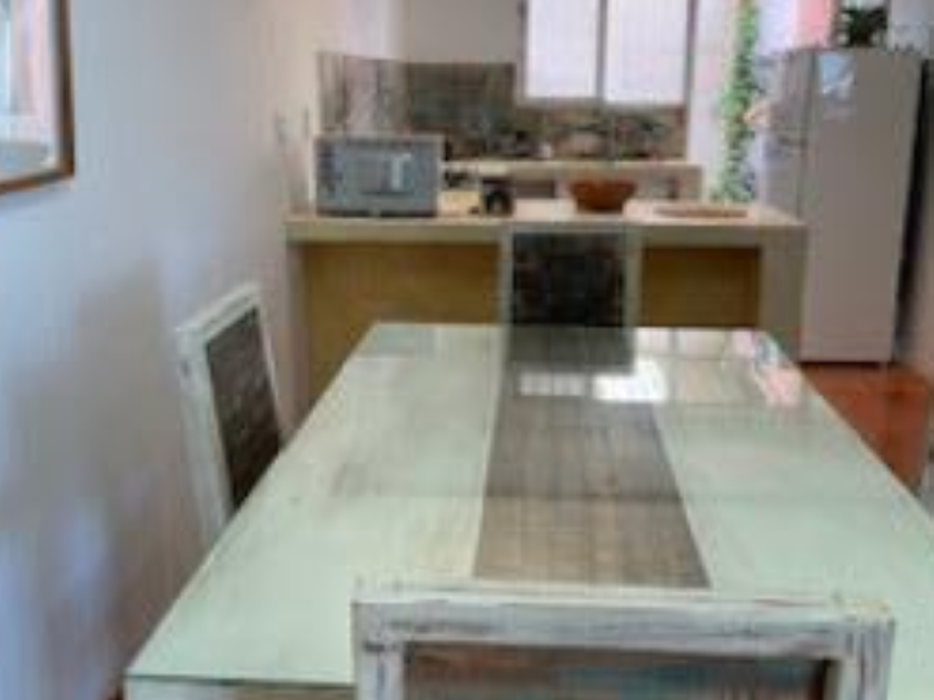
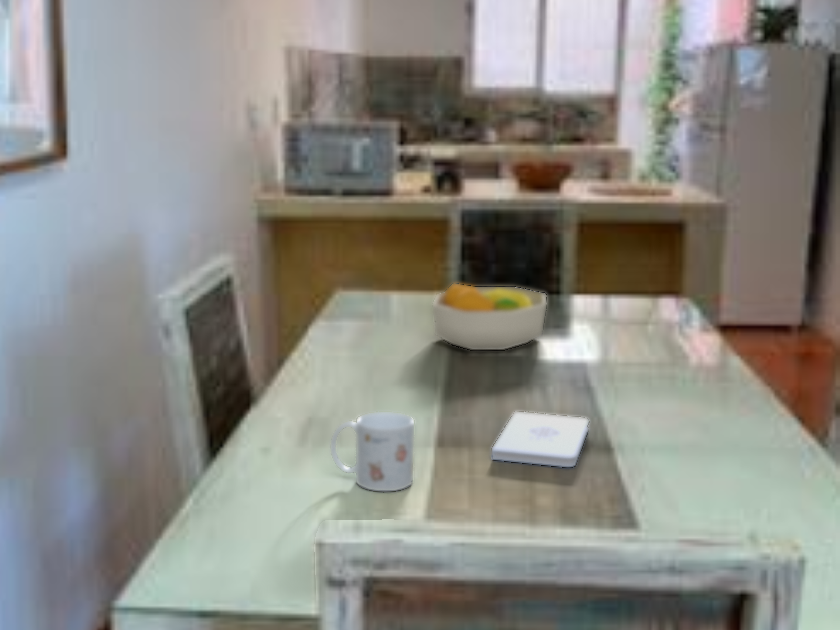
+ notepad (542, 437)
+ mug (371, 450)
+ fruit bowl (490, 309)
